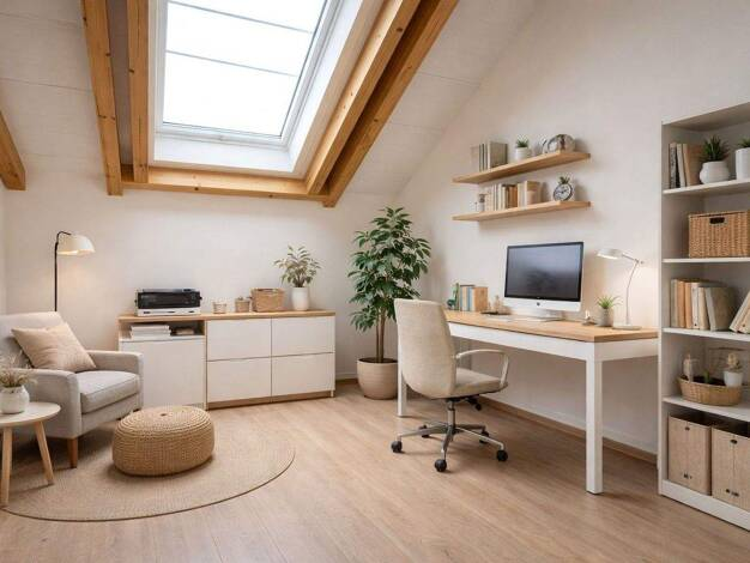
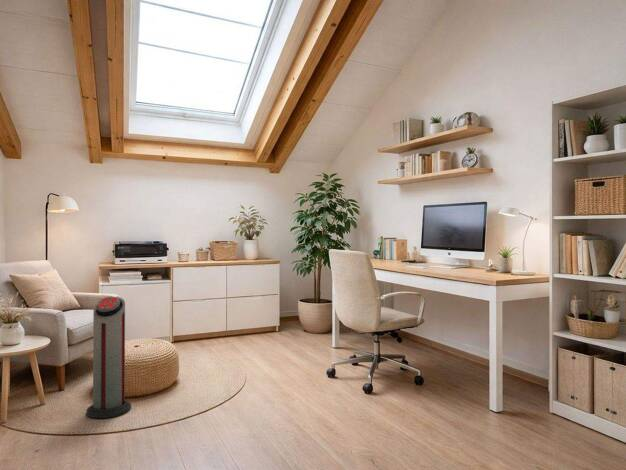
+ air purifier (109, 353)
